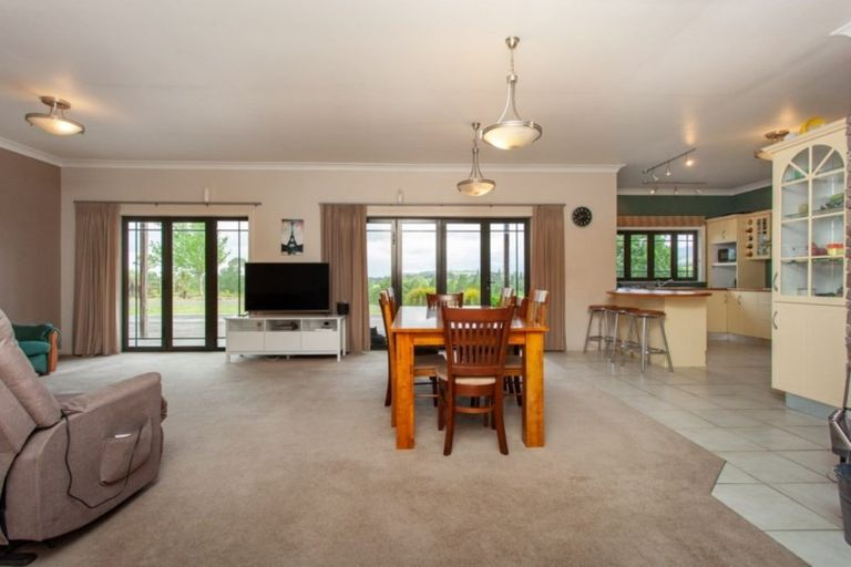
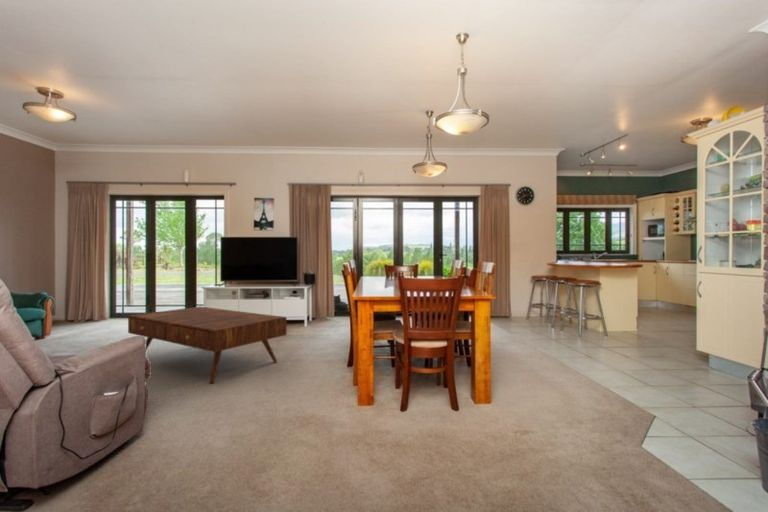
+ coffee table (204, 339)
